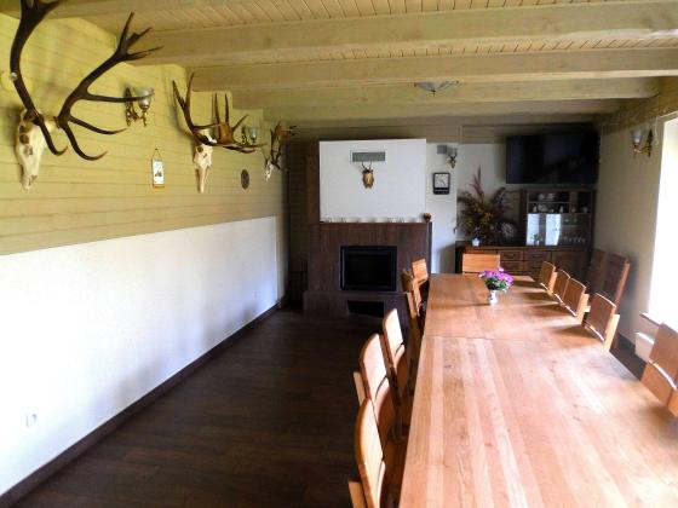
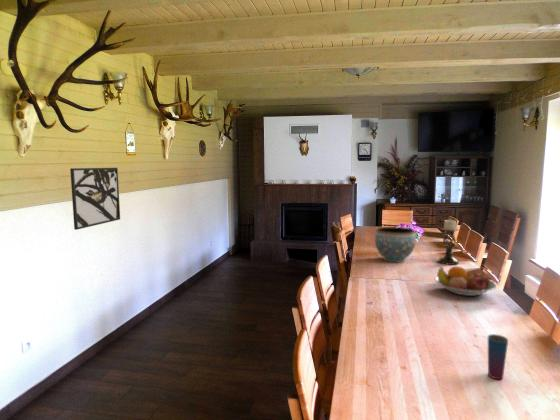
+ candle holder (450, 240)
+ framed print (97, 196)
+ ceramic bowl (394, 245)
+ cup (496, 357)
+ fruit bowl (465, 279)
